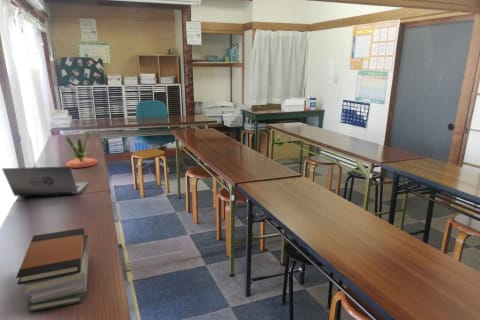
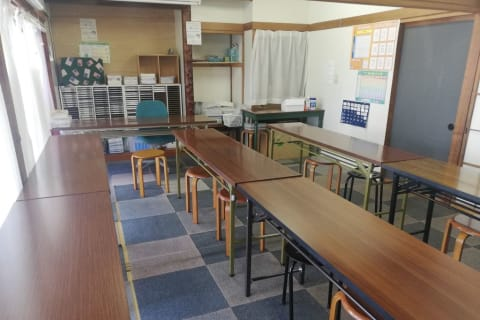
- book stack (58, 267)
- laptop (49, 176)
- plant (79, 147)
